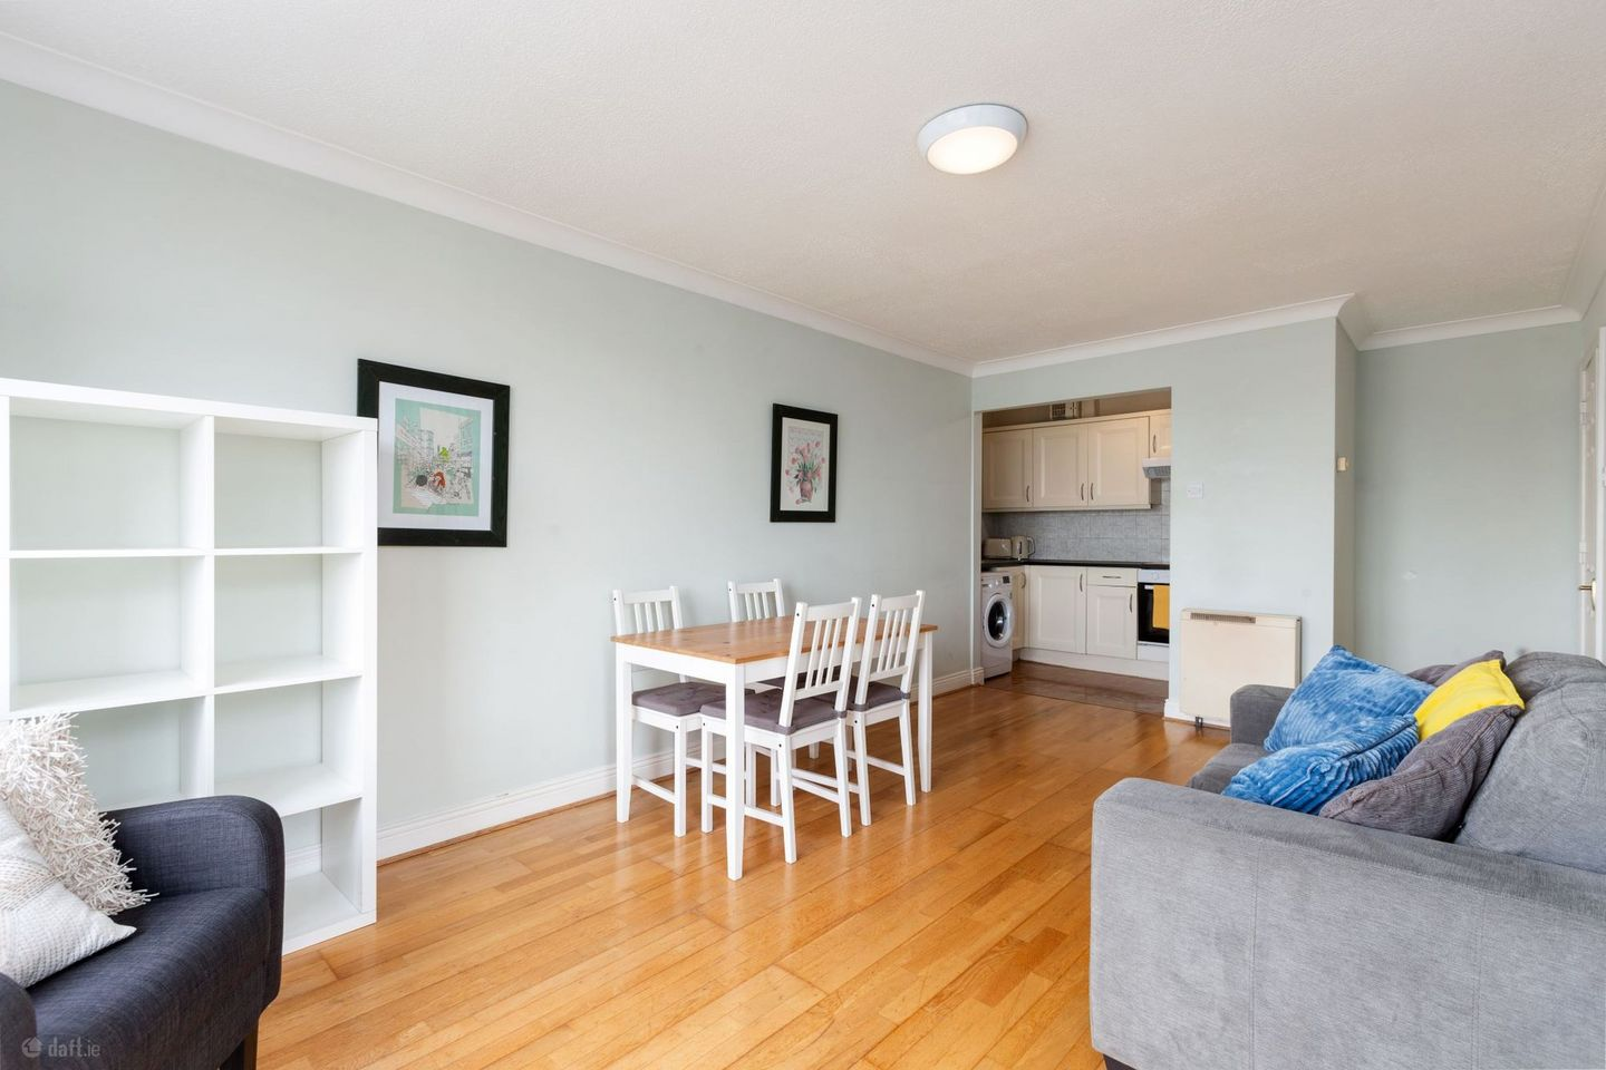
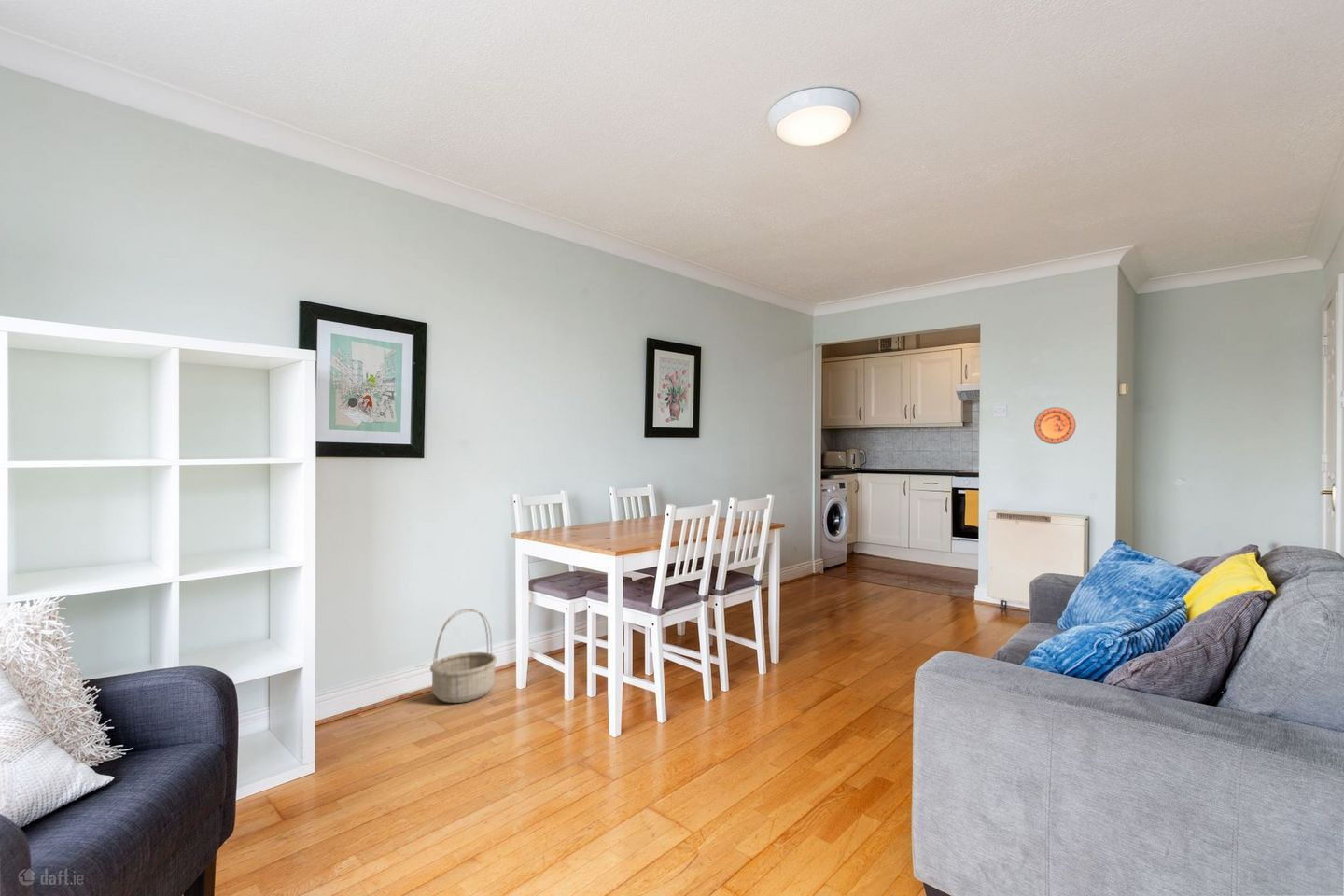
+ basket (464, 653)
+ decorative plate (1055, 426)
